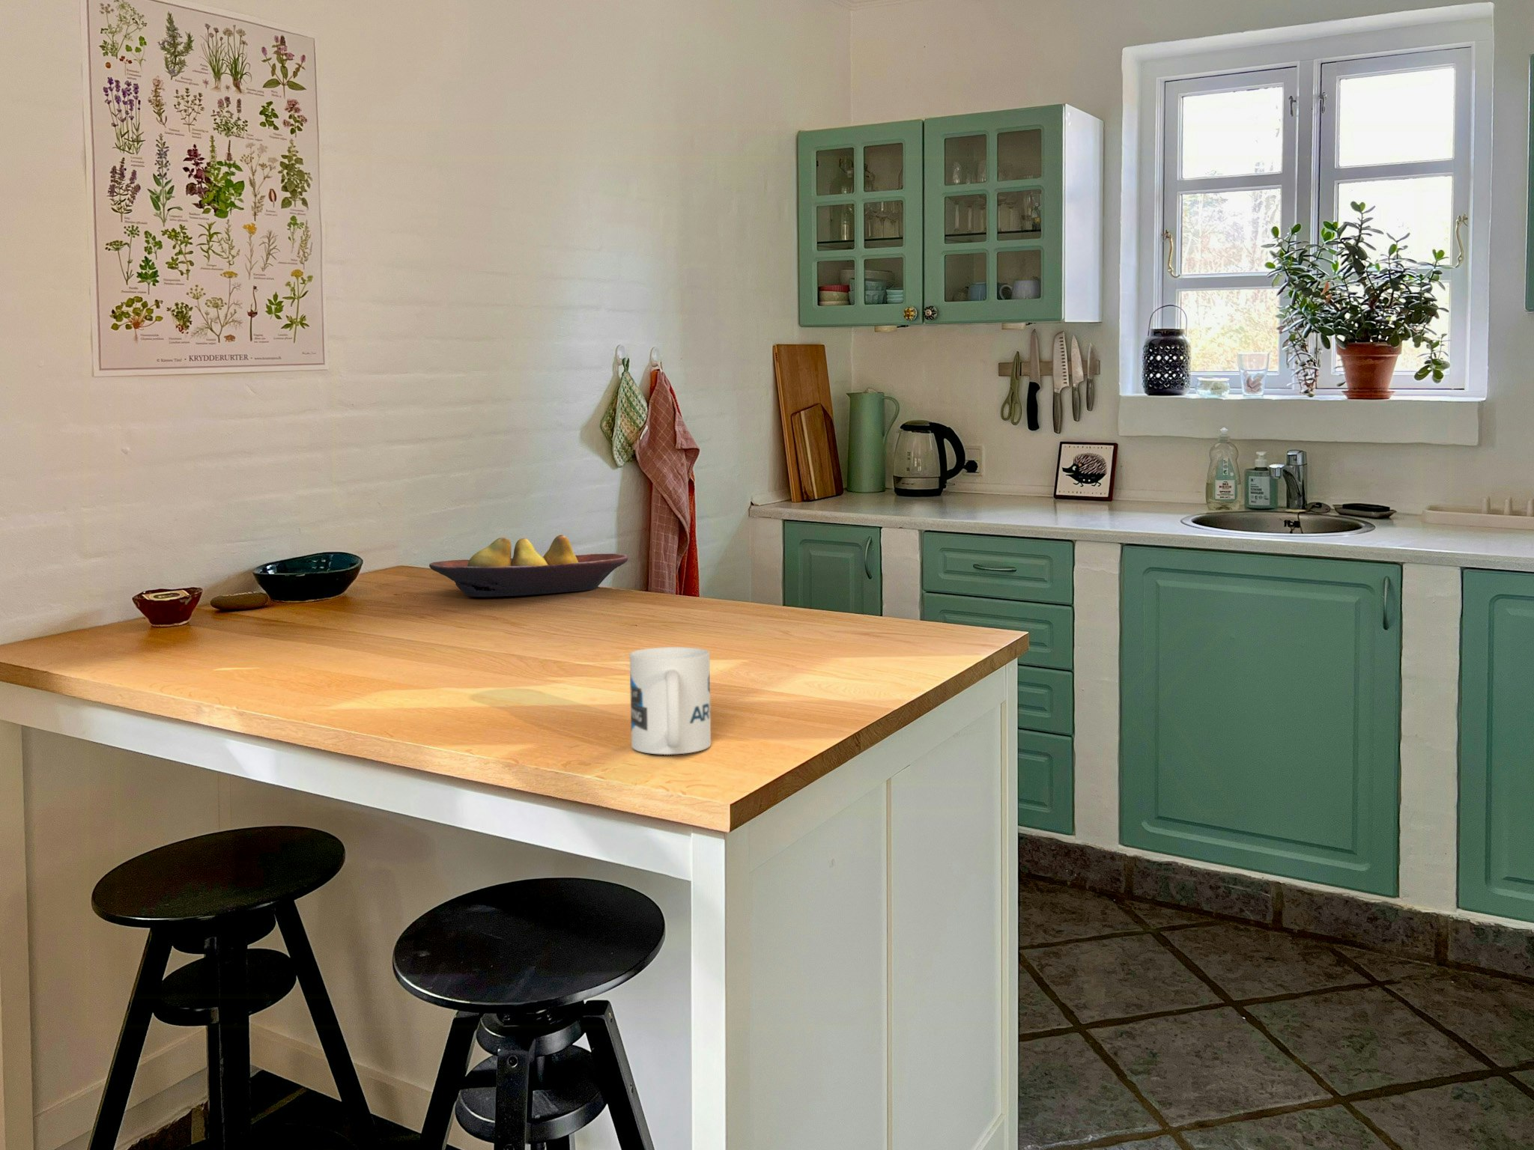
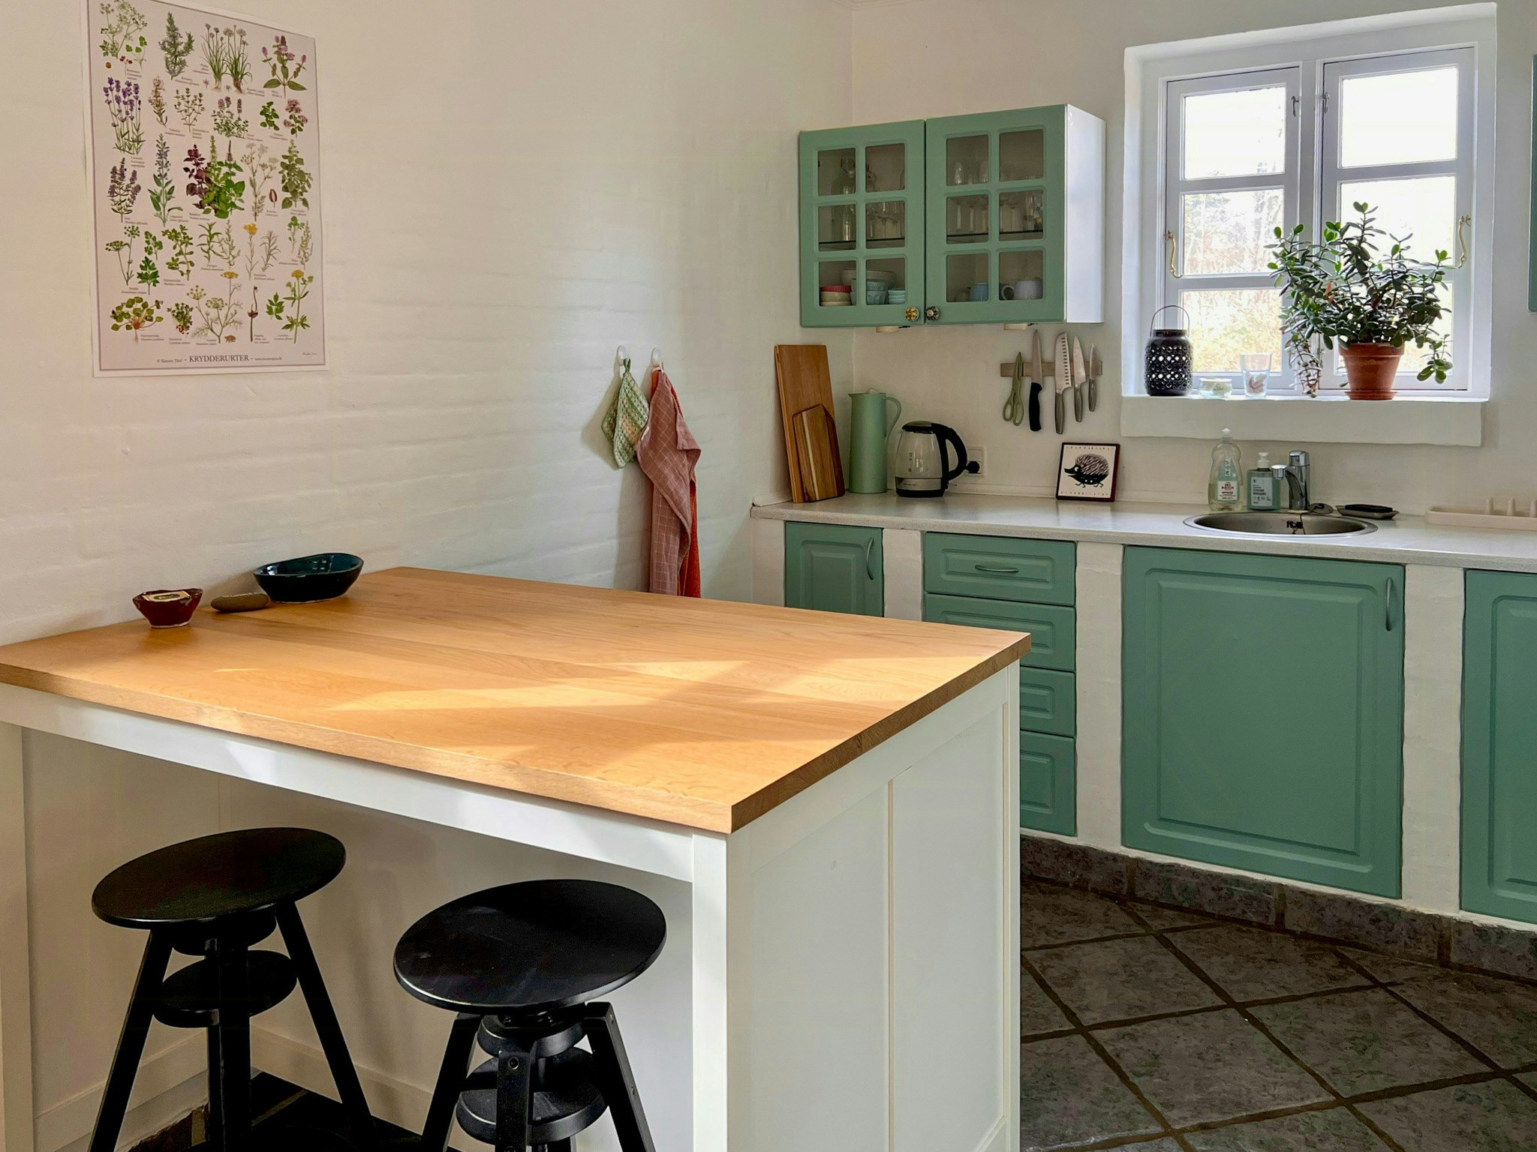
- mug (668, 702)
- fruit bowl (531, 563)
